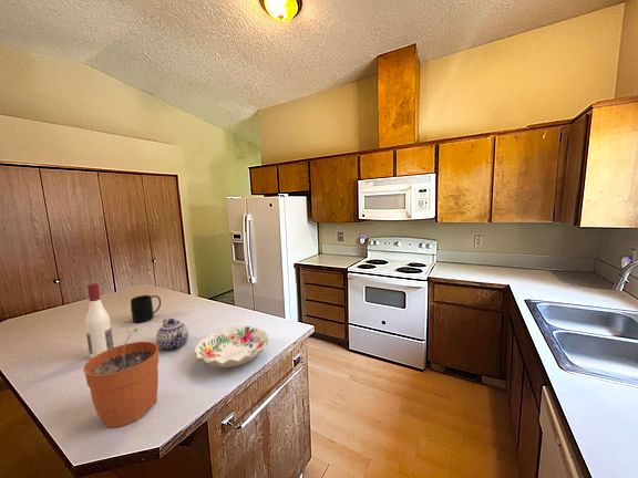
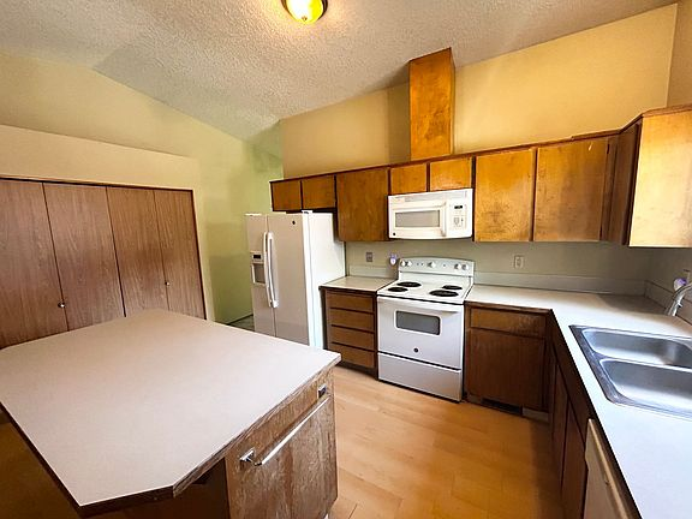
- teapot (172, 331)
- mug (146, 306)
- alcohol (97, 319)
- decorative bowl (233, 347)
- plant pot (124, 370)
